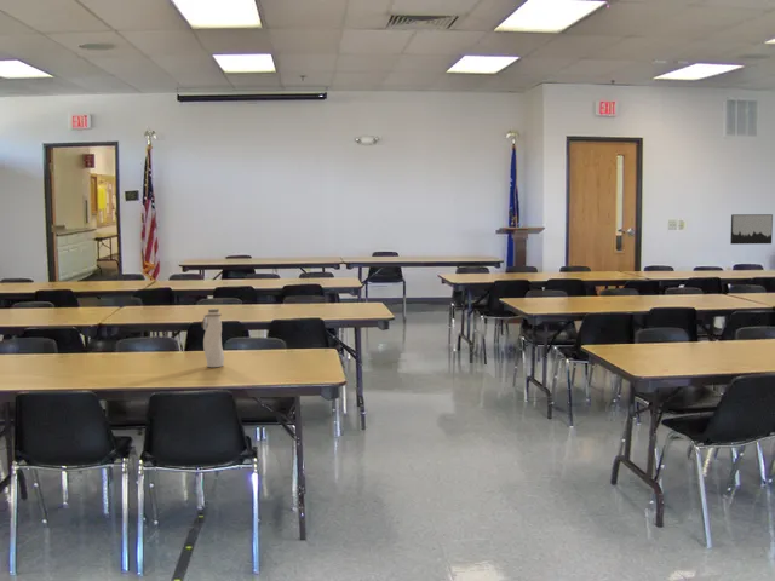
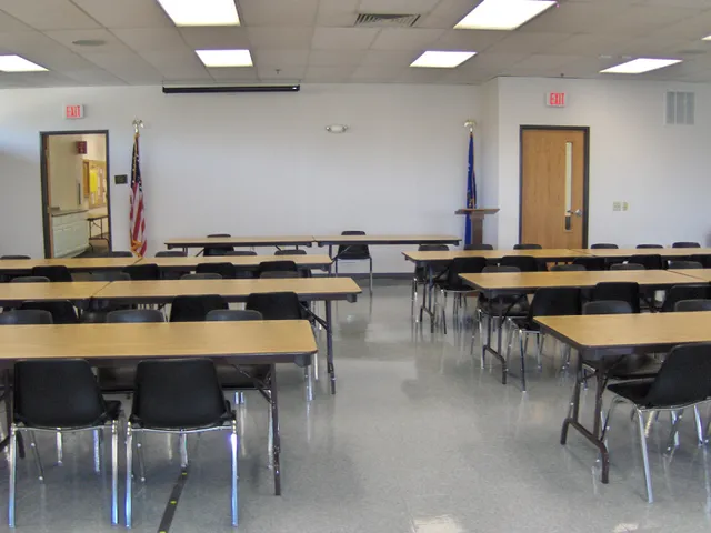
- wall art (751, 229)
- water bottle (212, 338)
